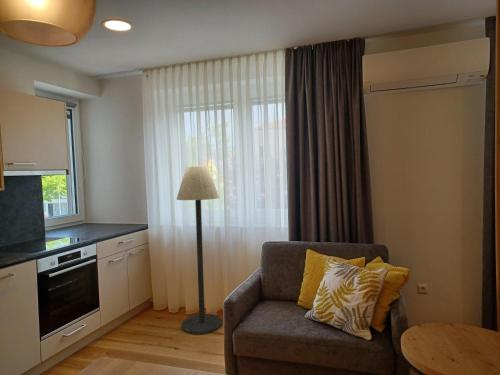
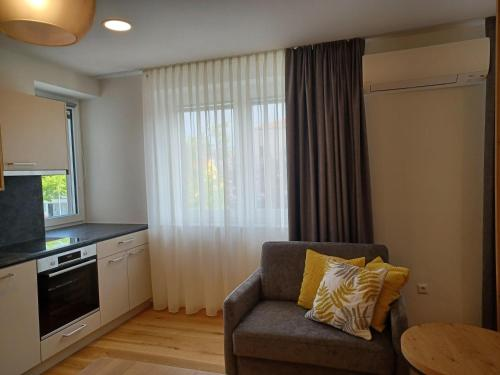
- floor lamp (199, 246)
